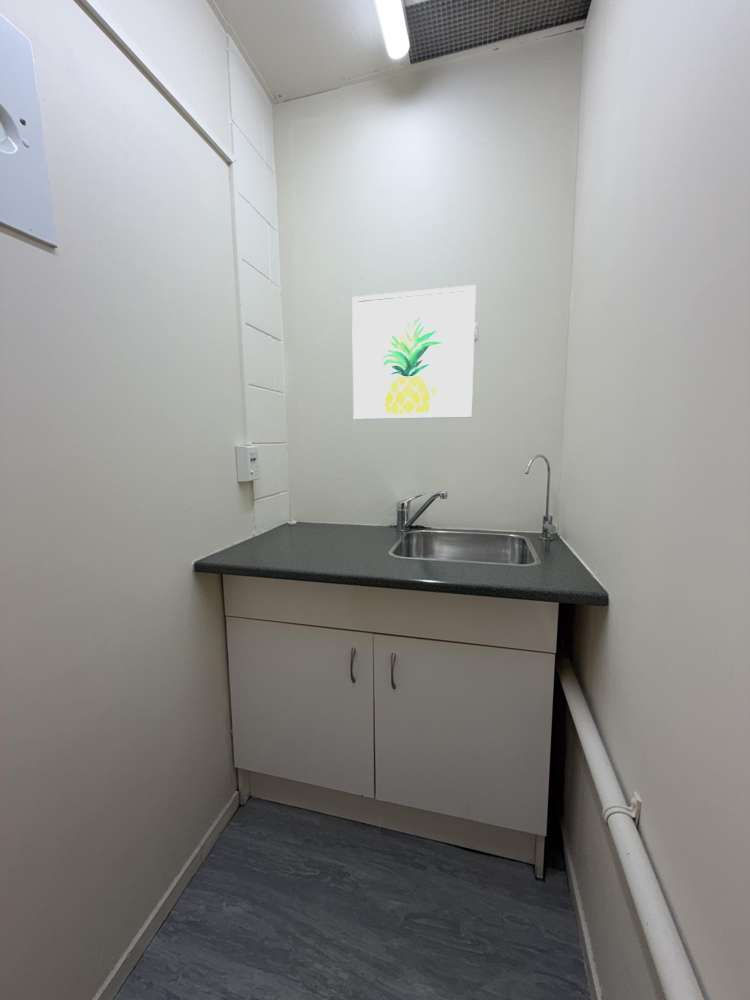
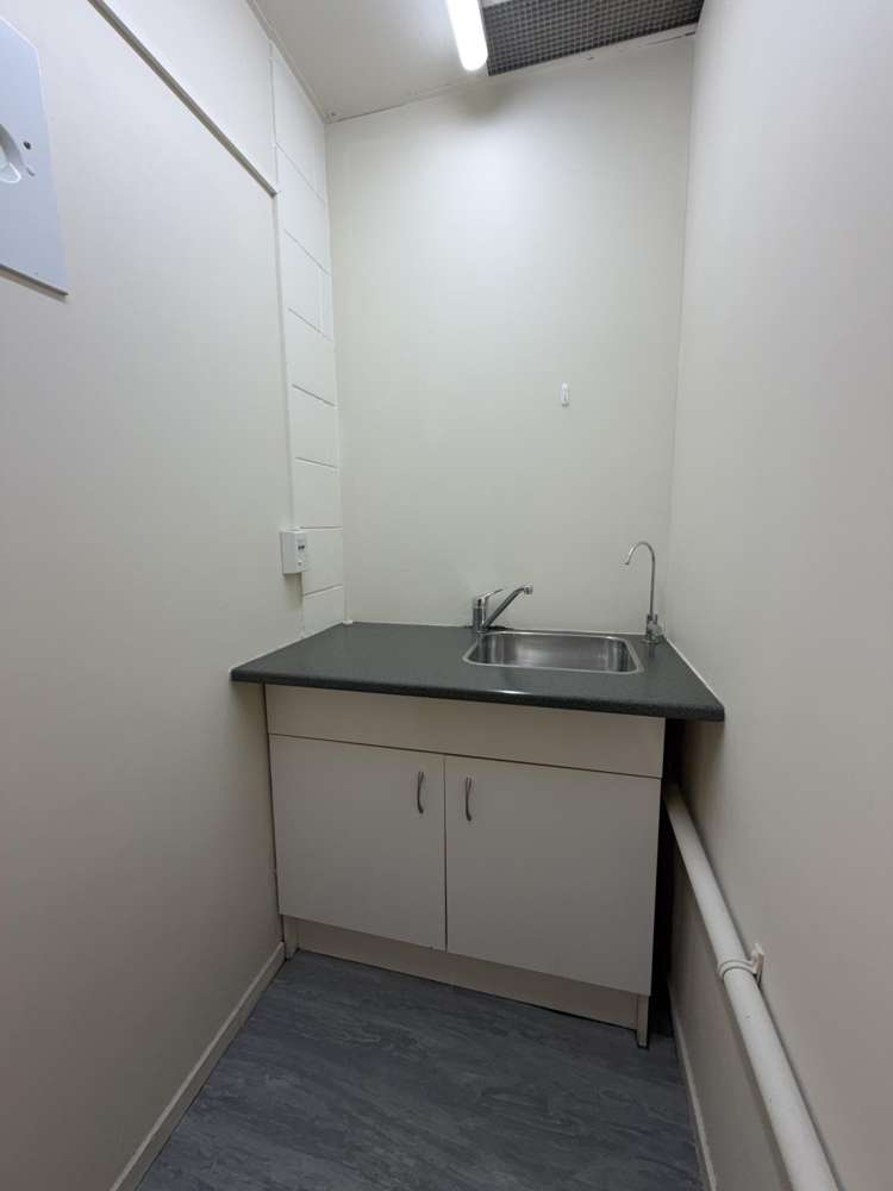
- wall art (411, 356)
